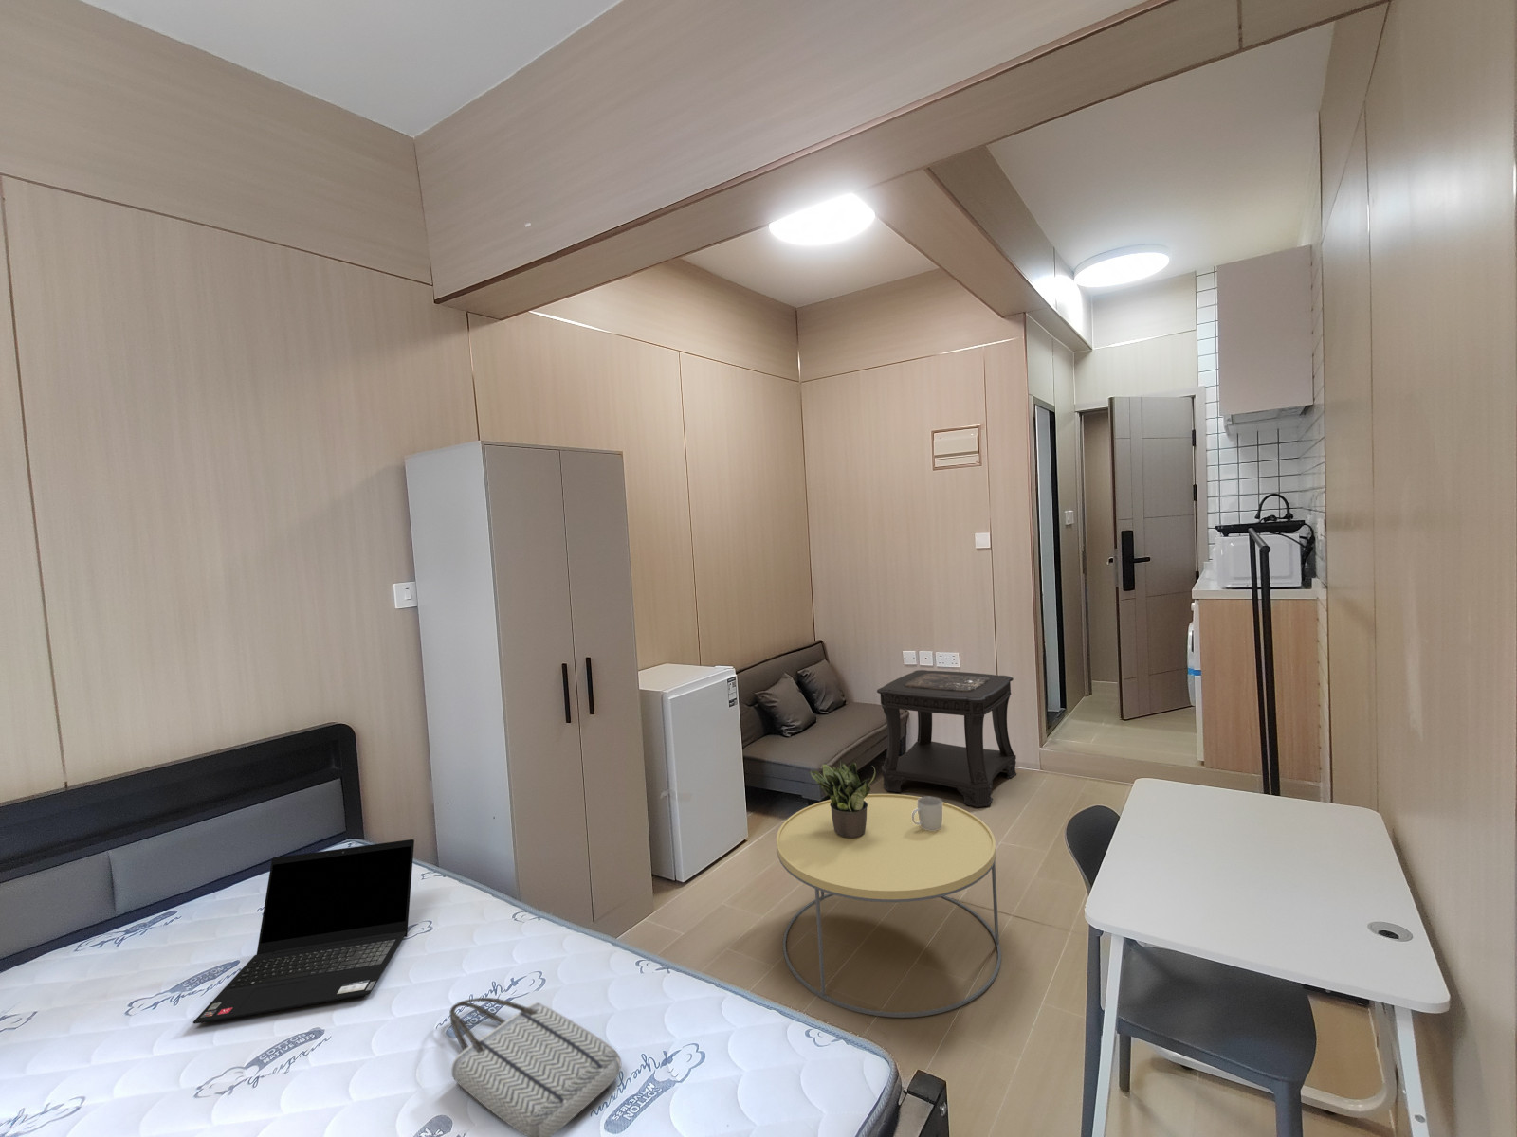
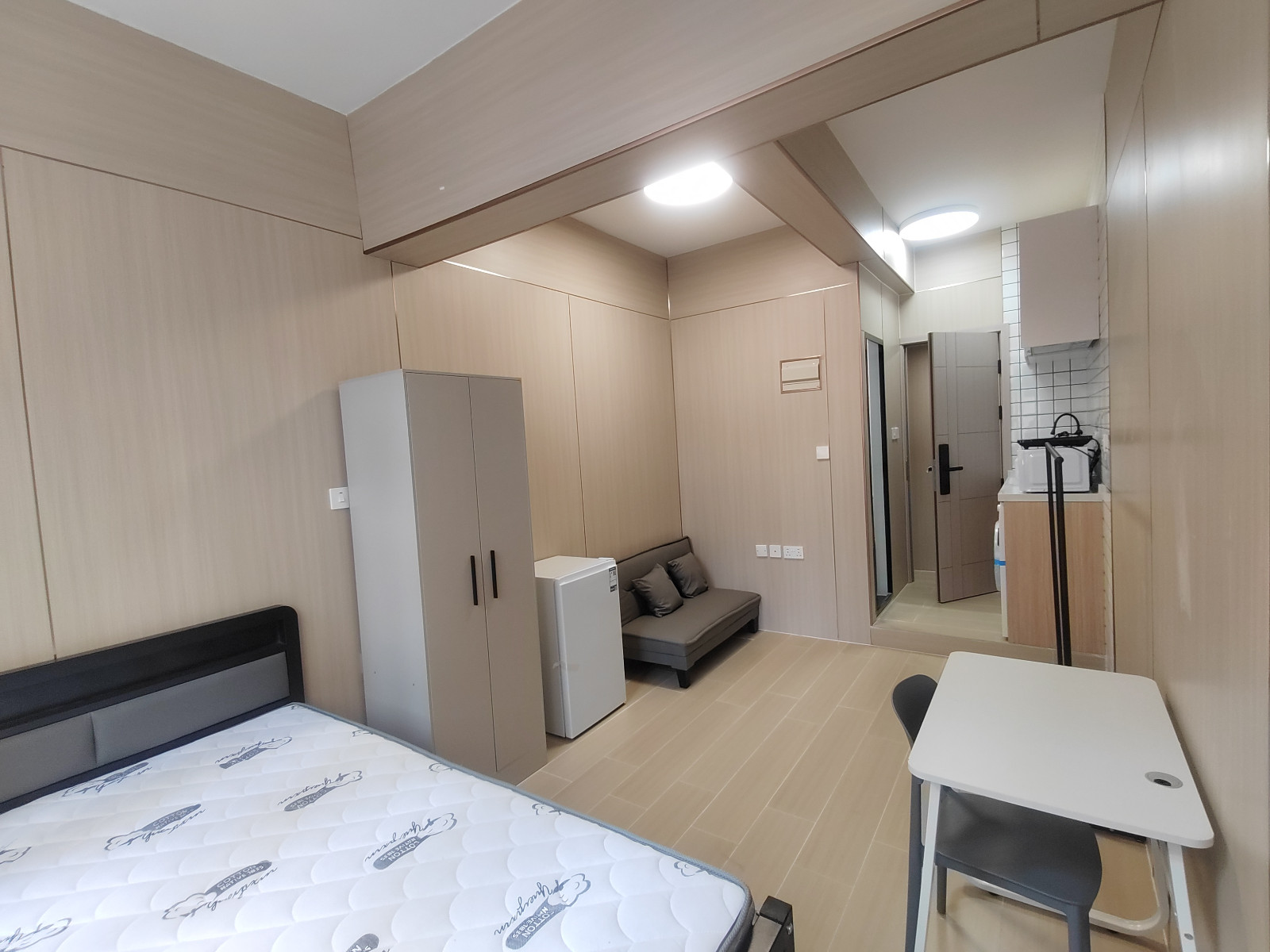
- laptop computer (317, 922)
- tote bag (512, 1047)
- side table (946, 744)
- coffee table (885, 887)
- potted plant (843, 788)
- mug (926, 812)
